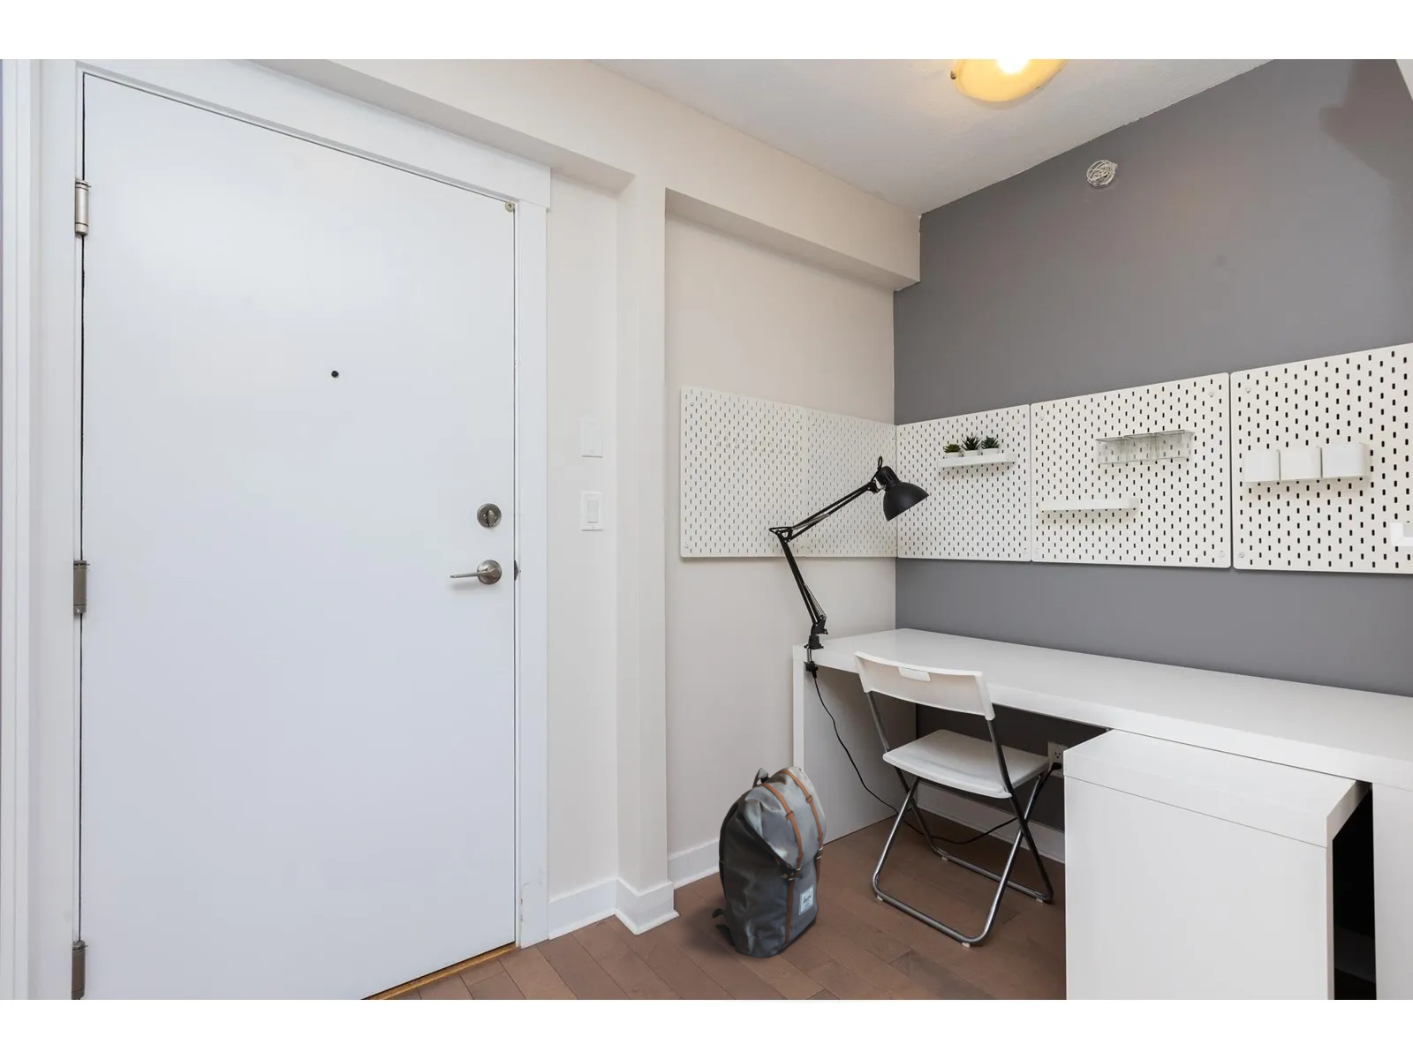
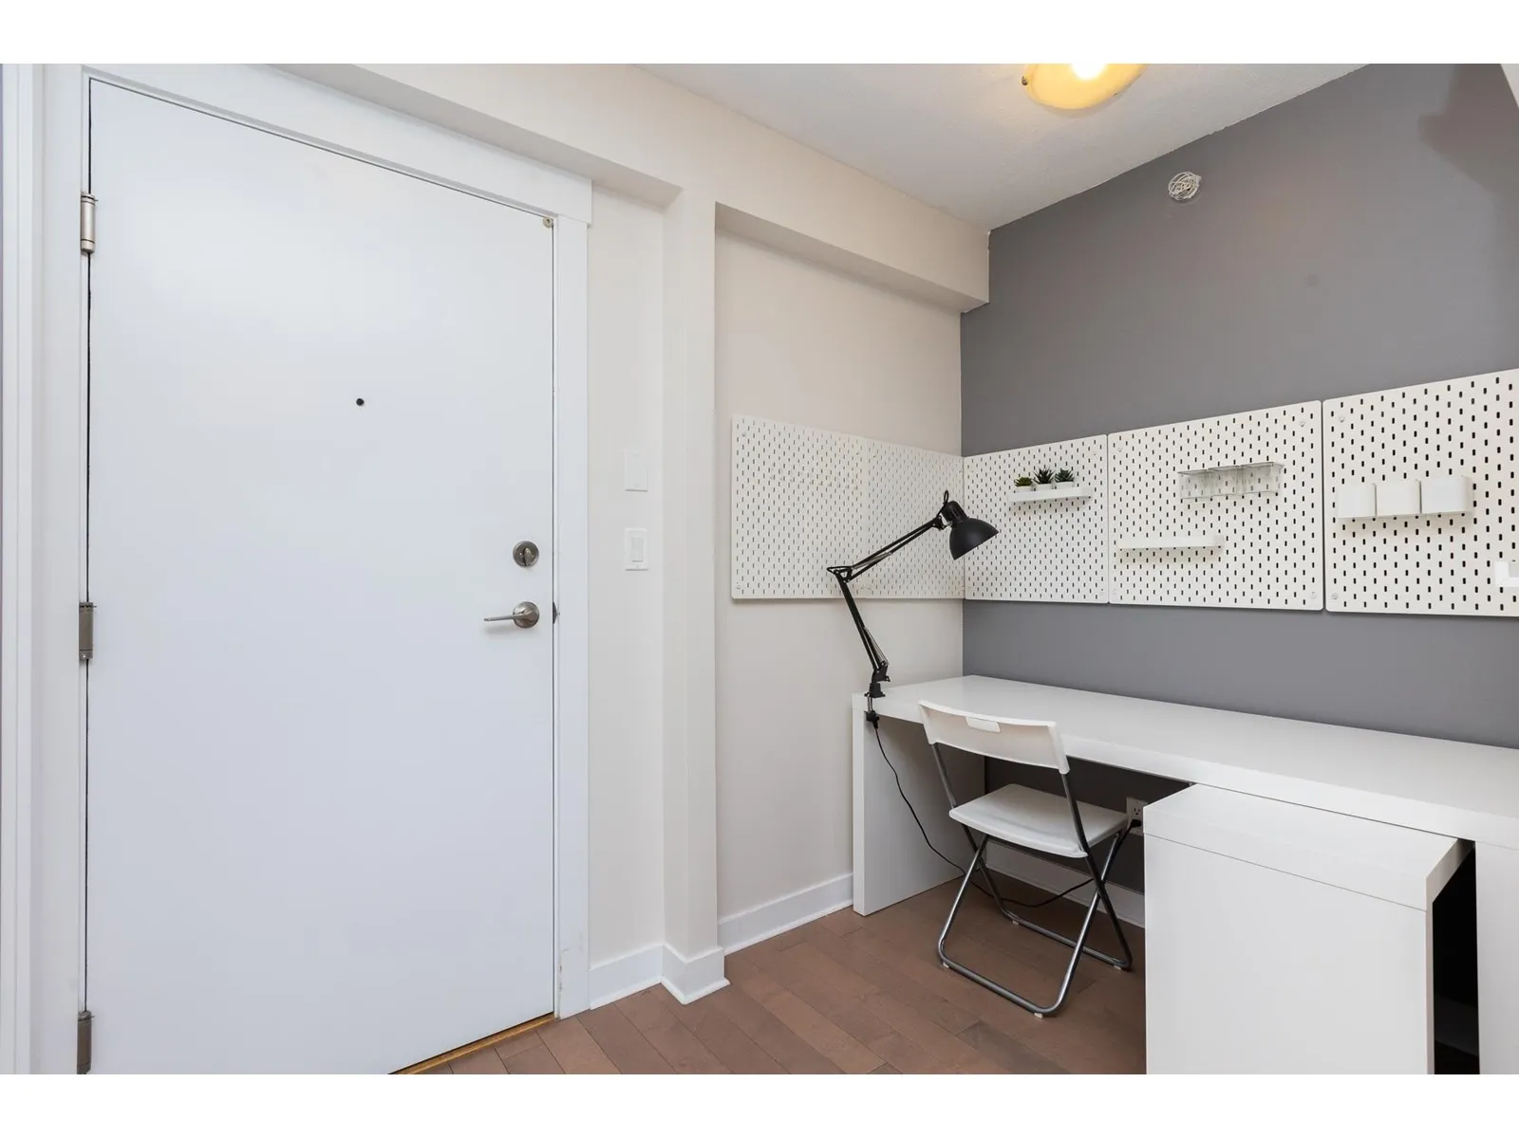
- backpack (769, 848)
